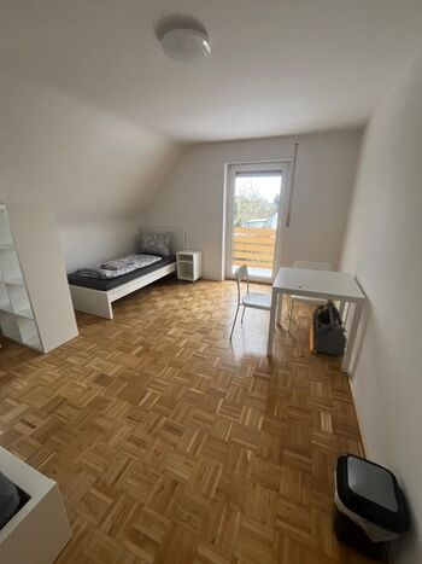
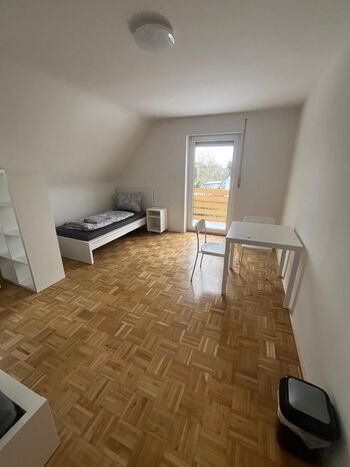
- laundry basket (329, 325)
